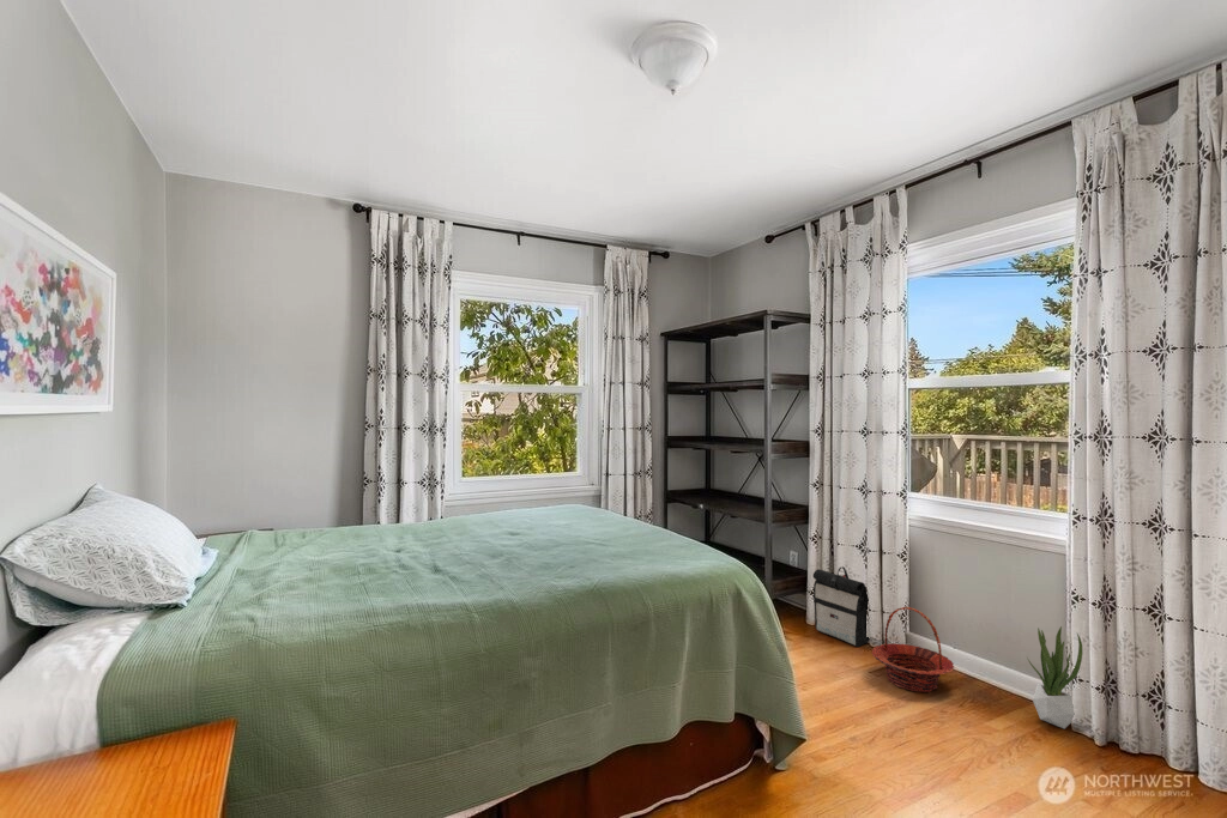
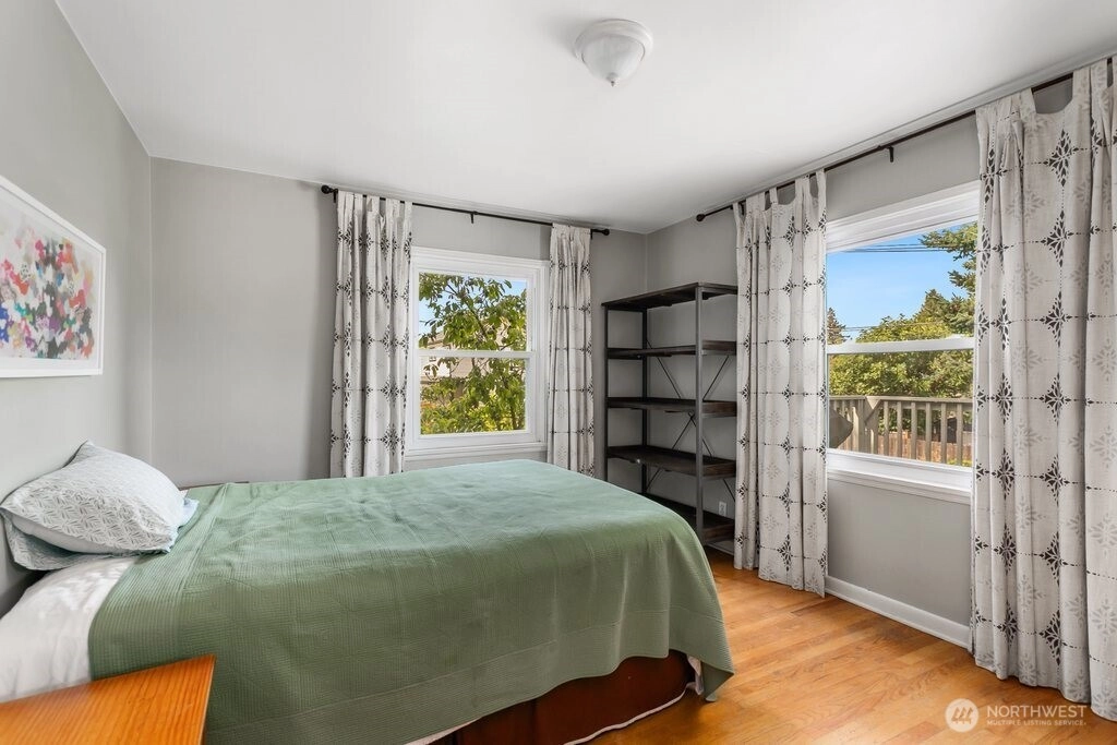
- backpack (840, 601)
- potted plant (1057, 675)
- basket (911, 646)
